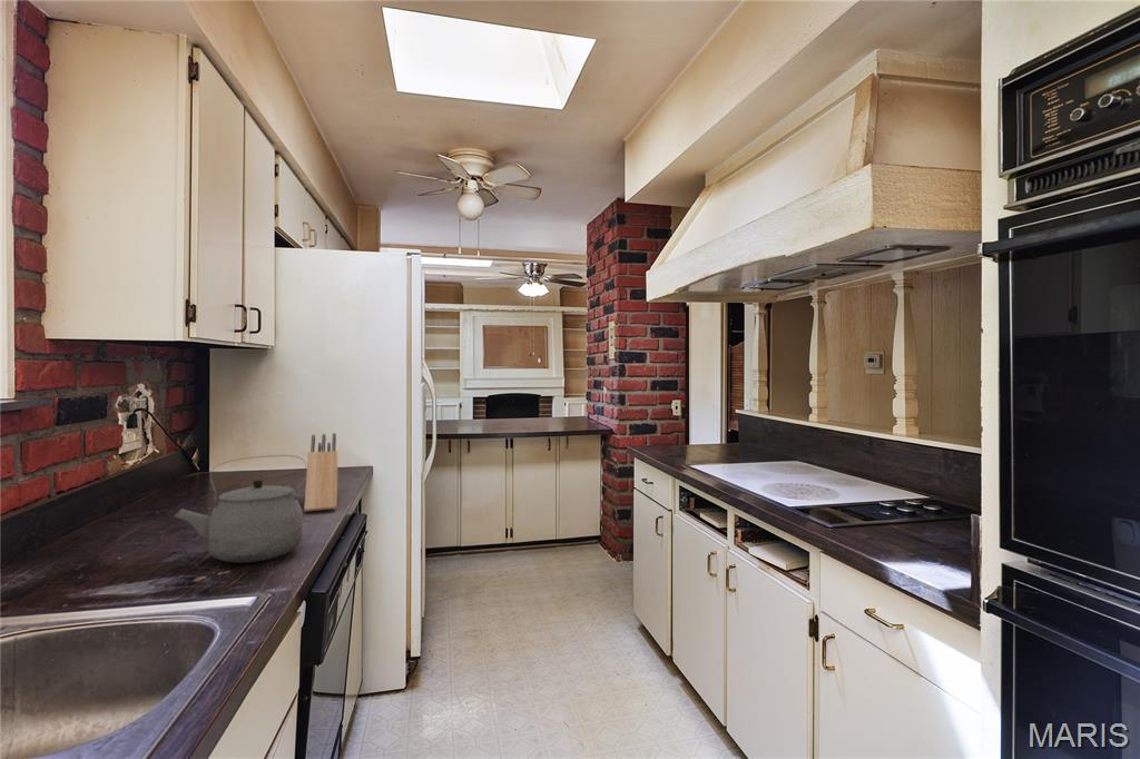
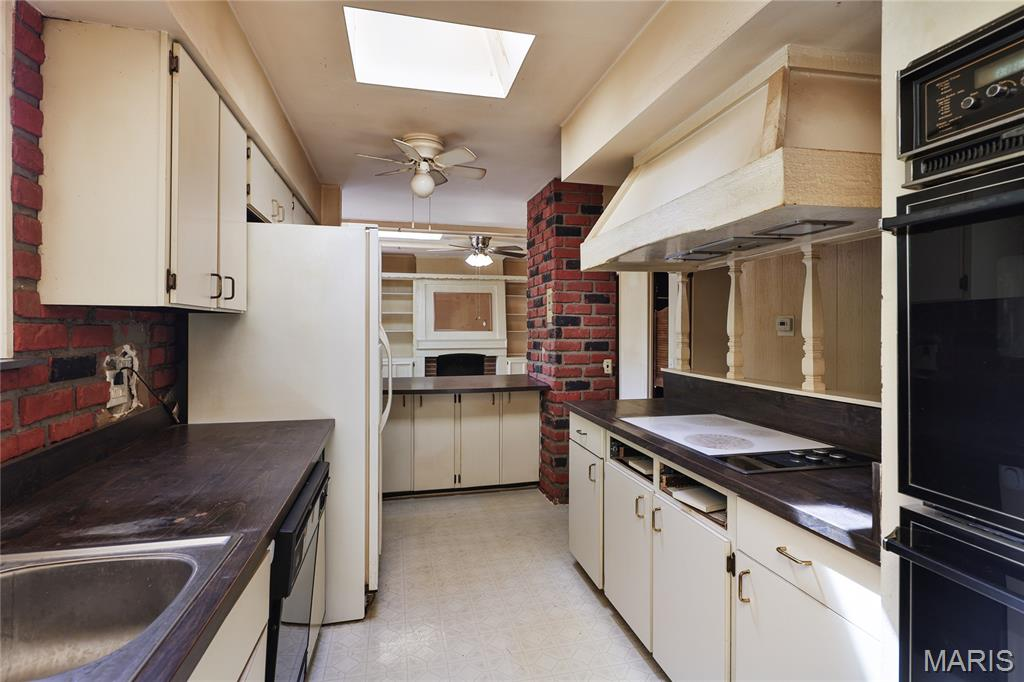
- tea kettle (243, 506)
- knife block (322, 469)
